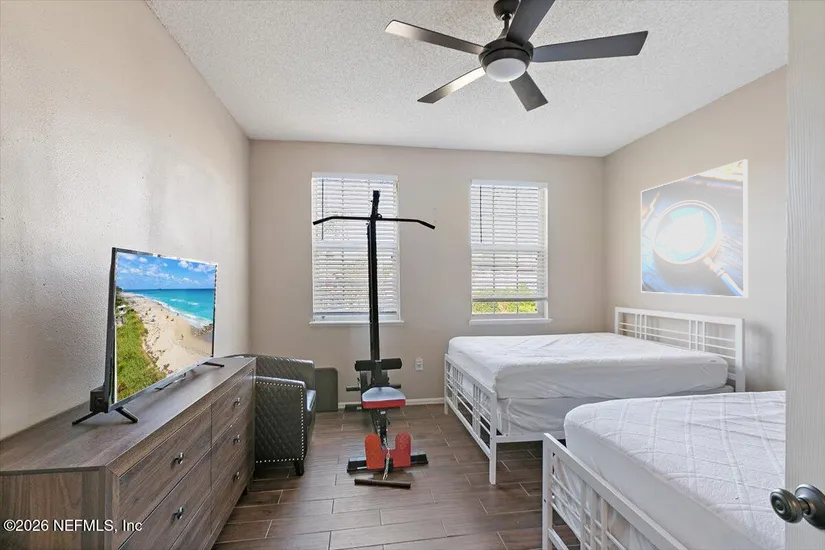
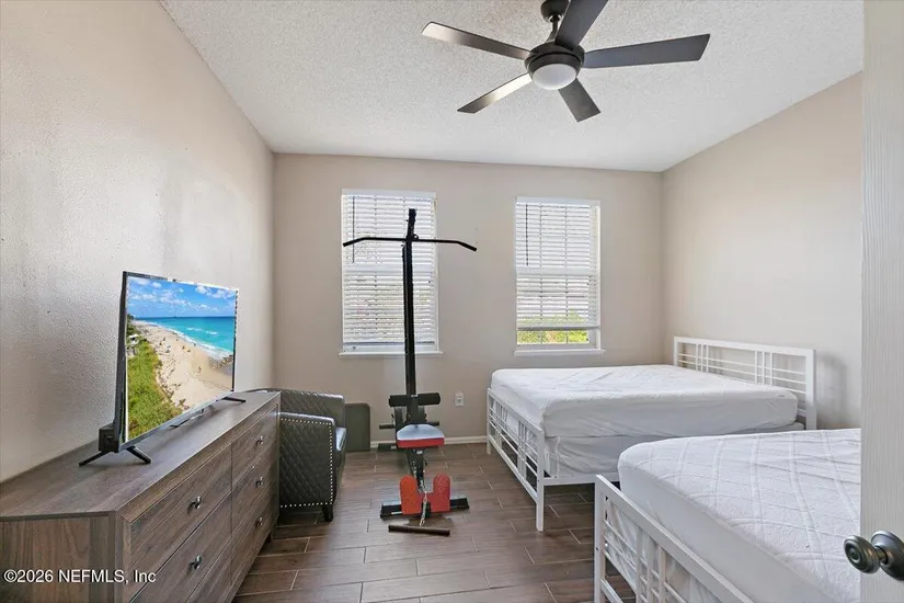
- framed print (686, 236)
